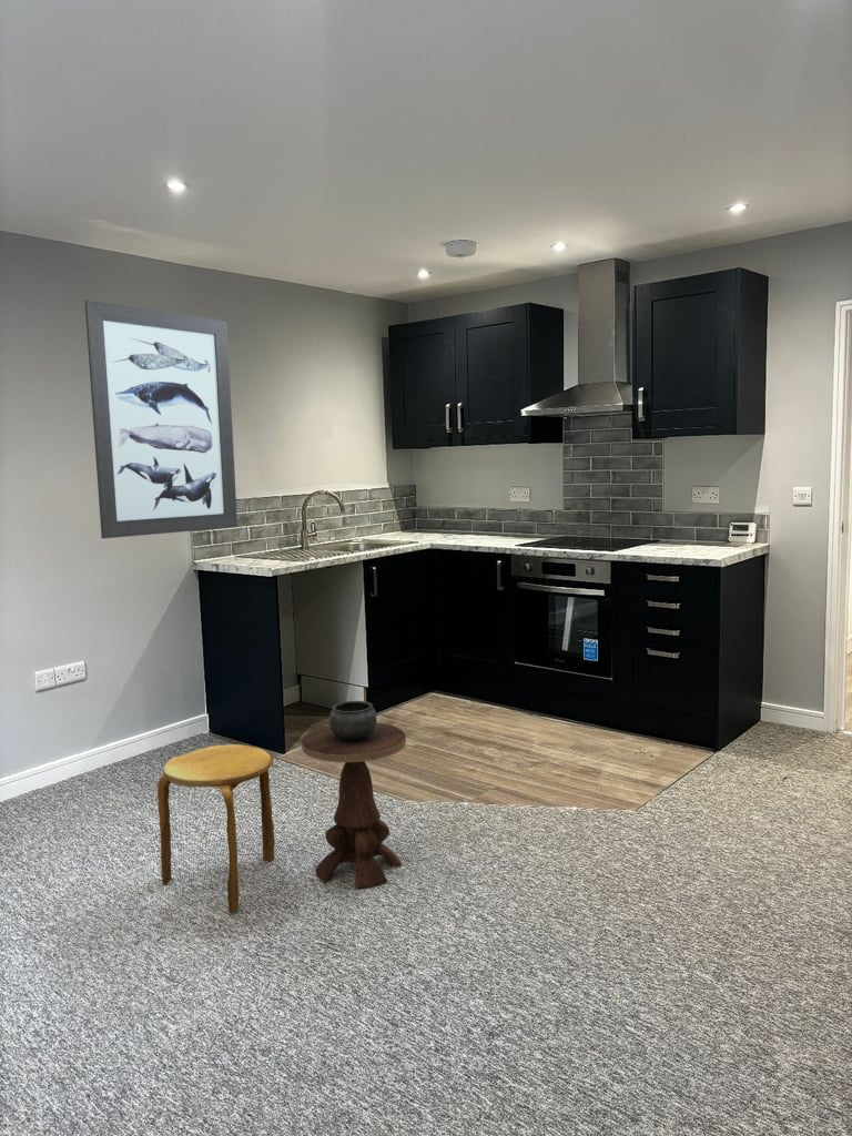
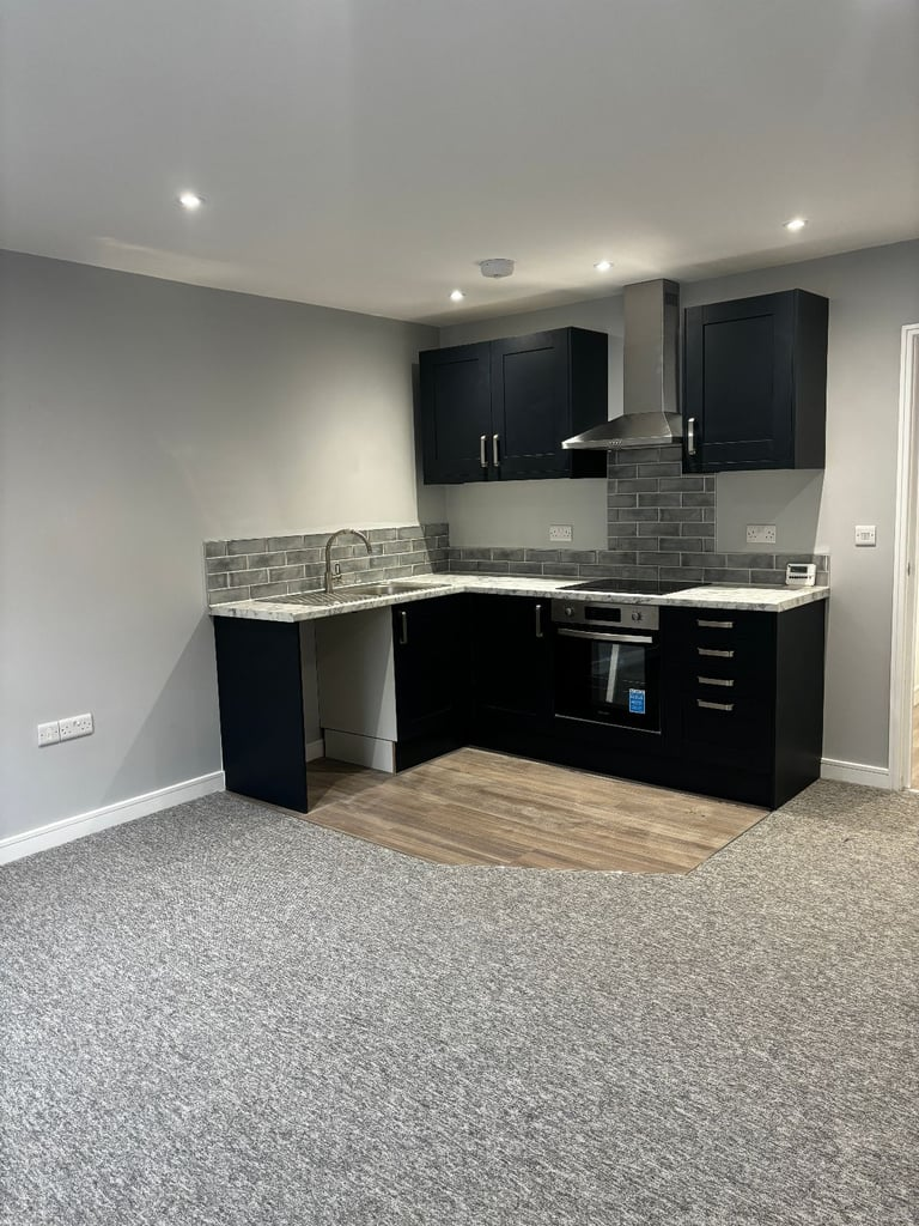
- side table (355, 788)
- wall art (168, 423)
- stool (227, 821)
